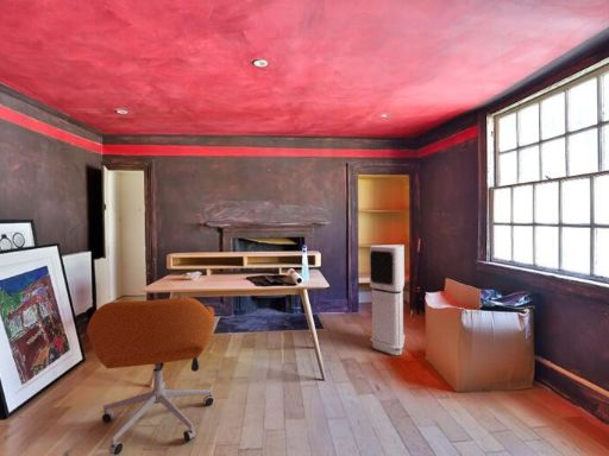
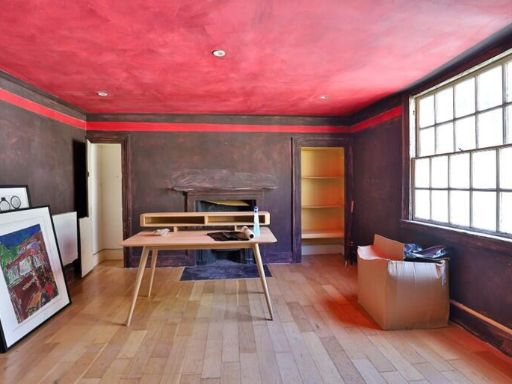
- air purifier (393, 296)
- office chair (157, 354)
